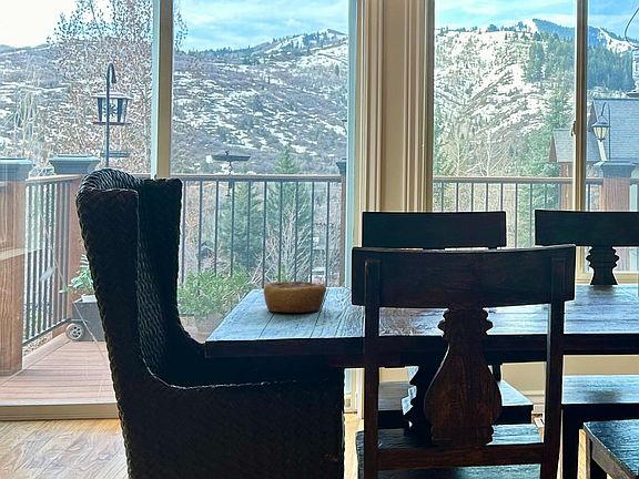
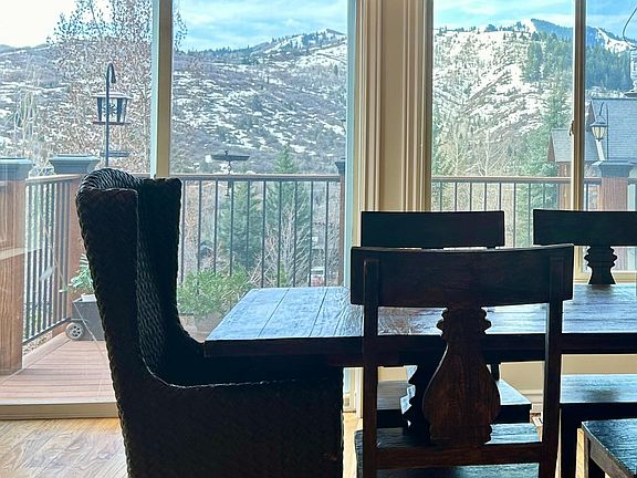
- pastry (294, 295)
